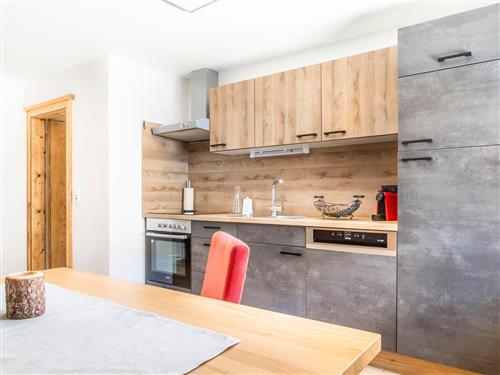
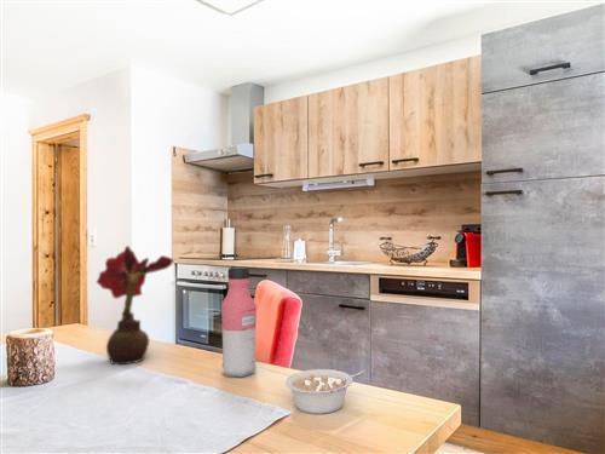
+ legume (321, 389)
+ water bottle (238, 320)
+ flower (131, 299)
